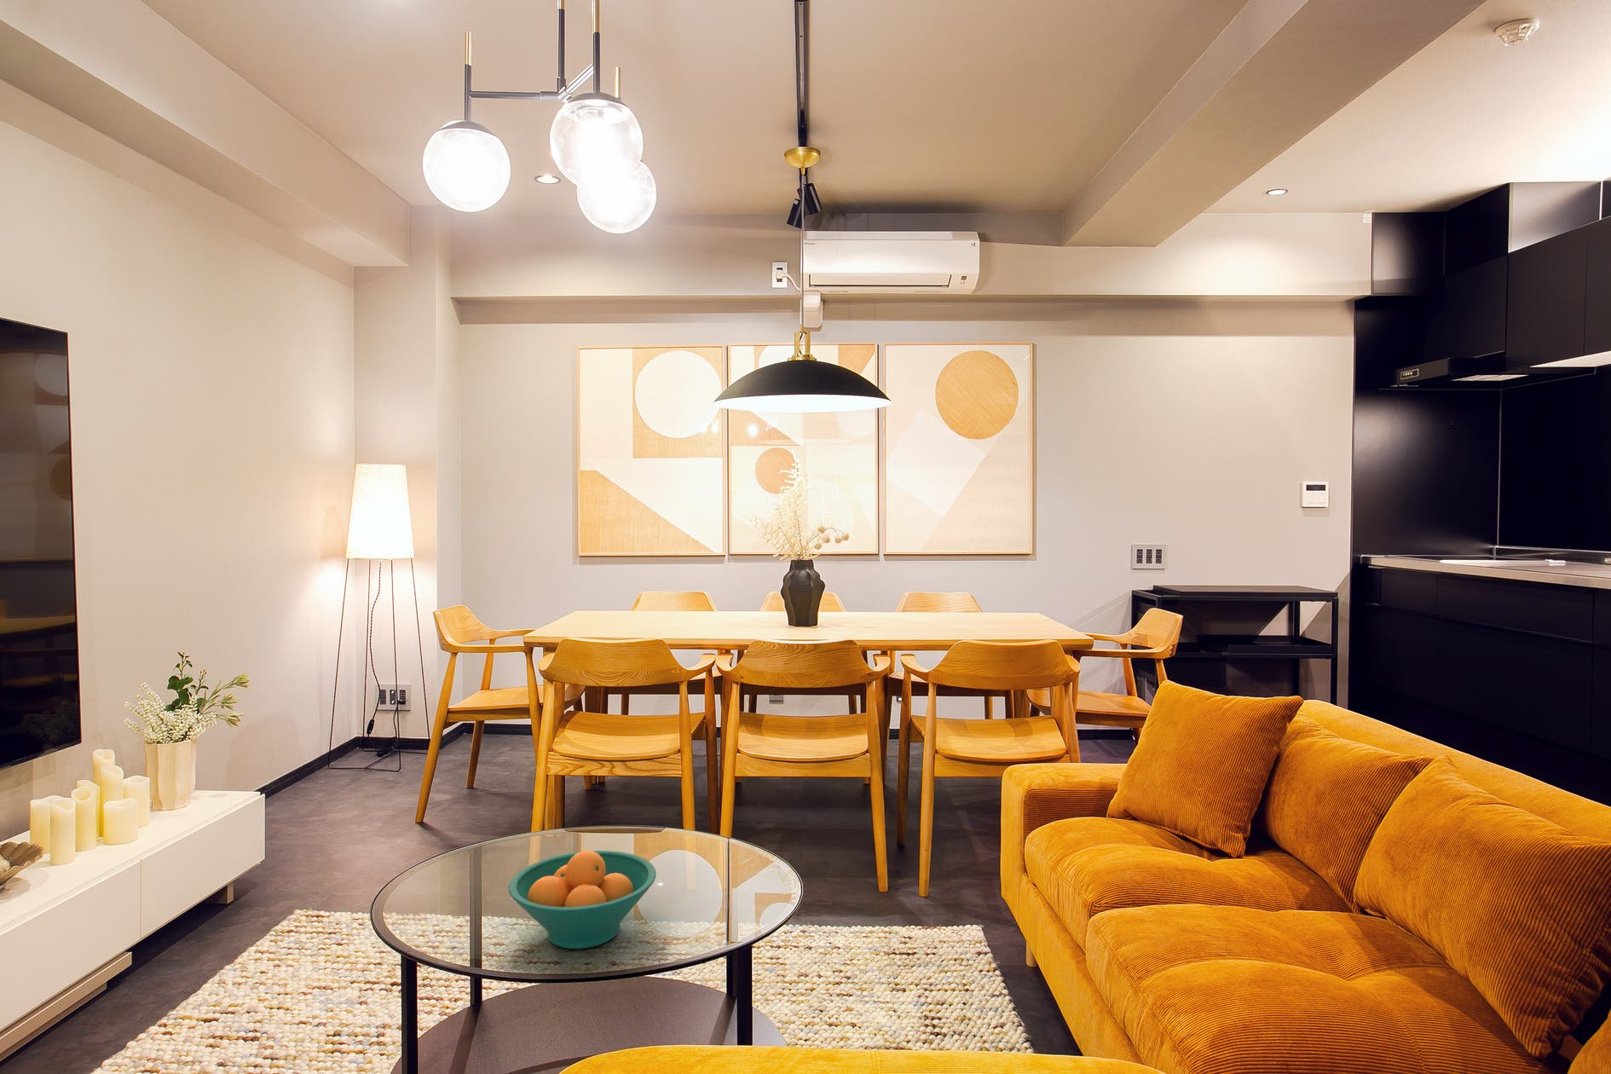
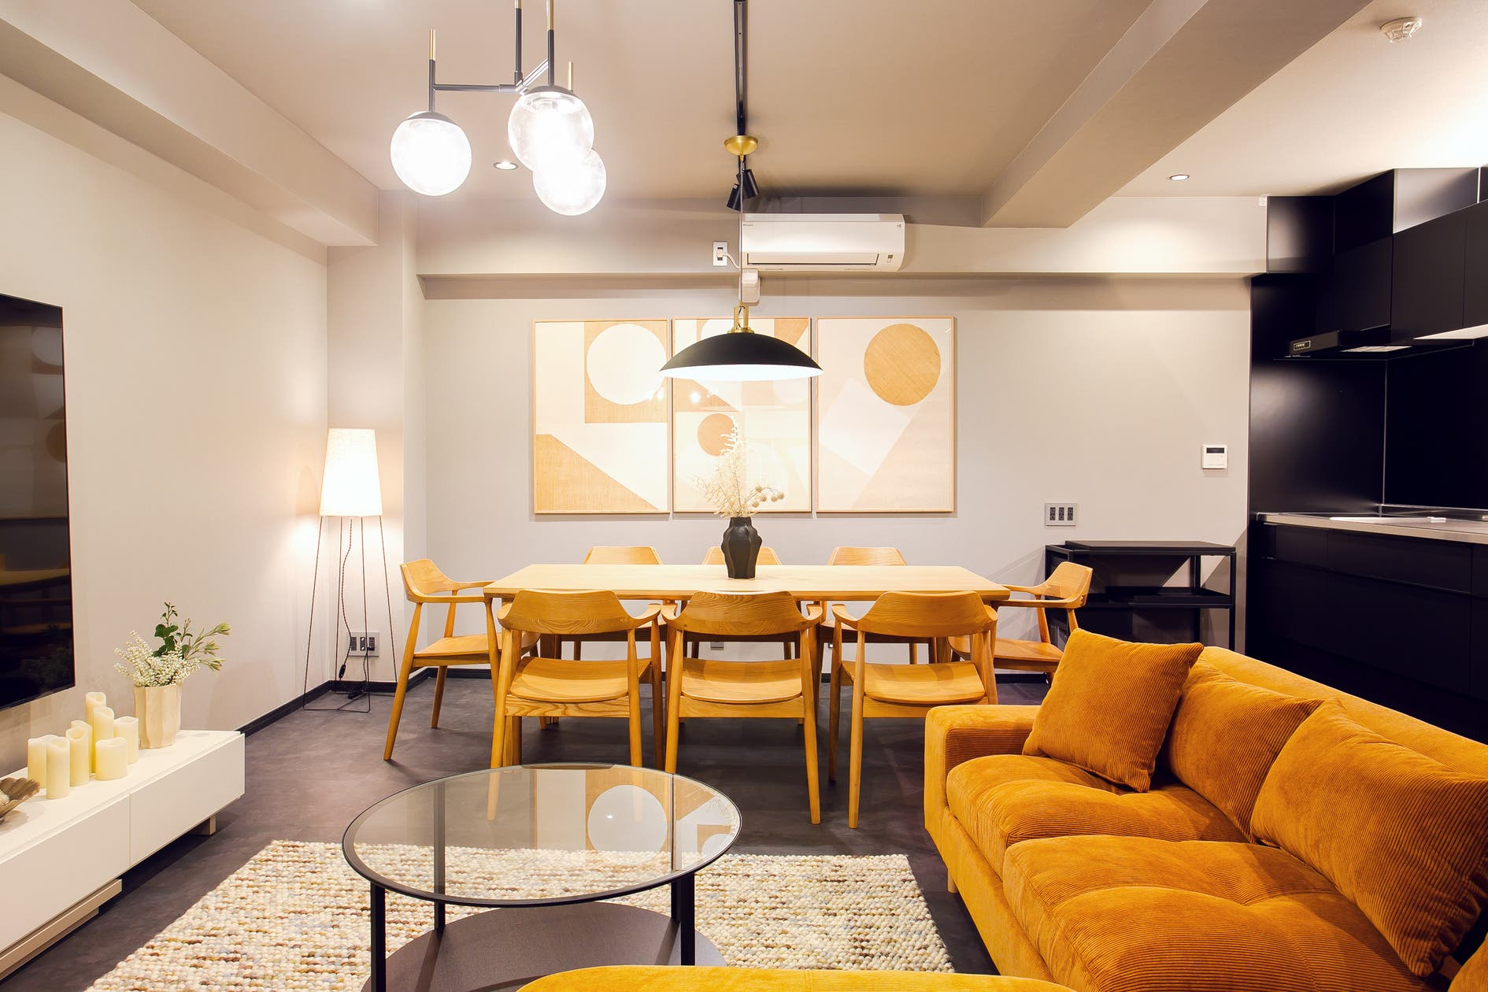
- fruit bowl (584, 893)
